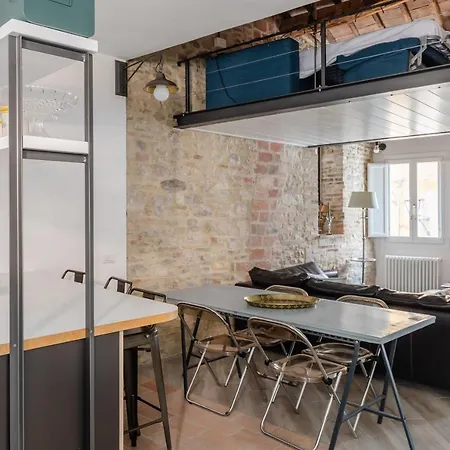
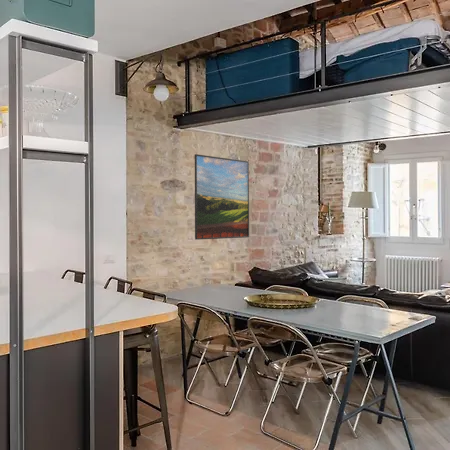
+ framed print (223, 198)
